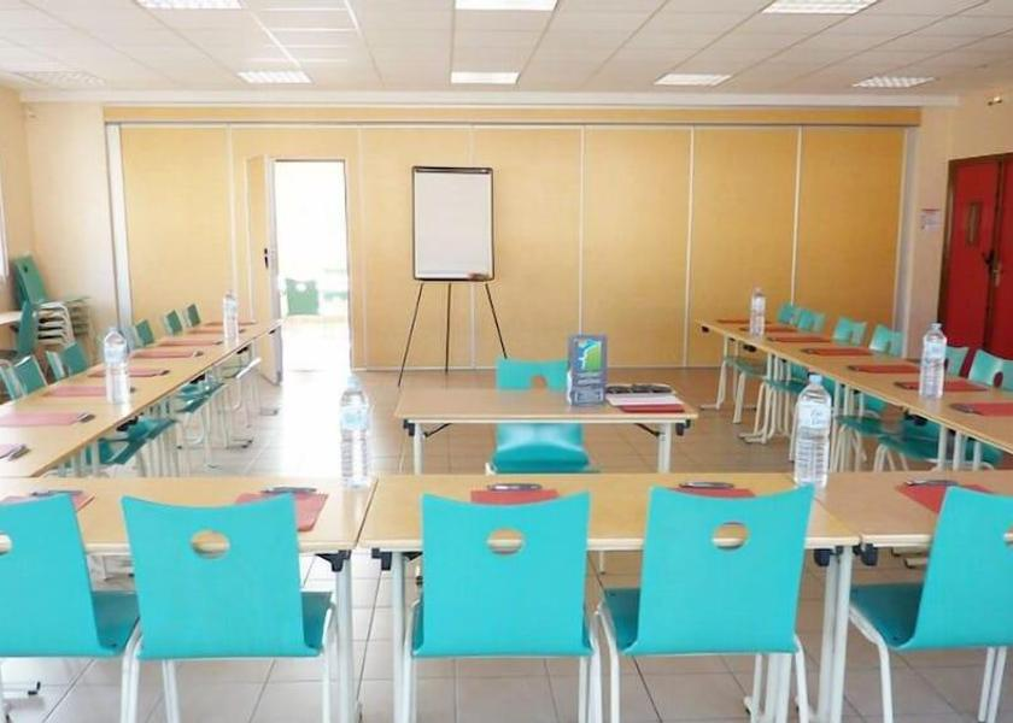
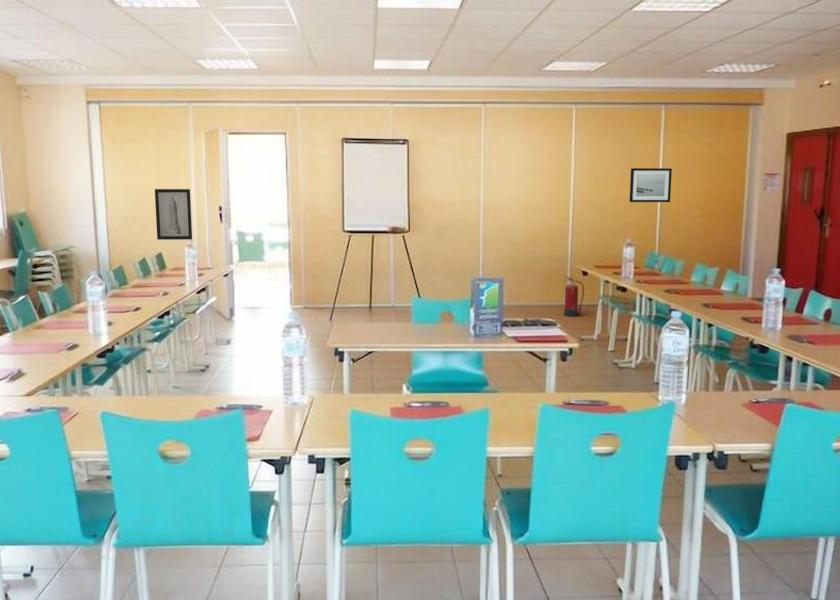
+ wall art (650, 185)
+ wall art (173, 214)
+ fire extinguisher (573, 295)
